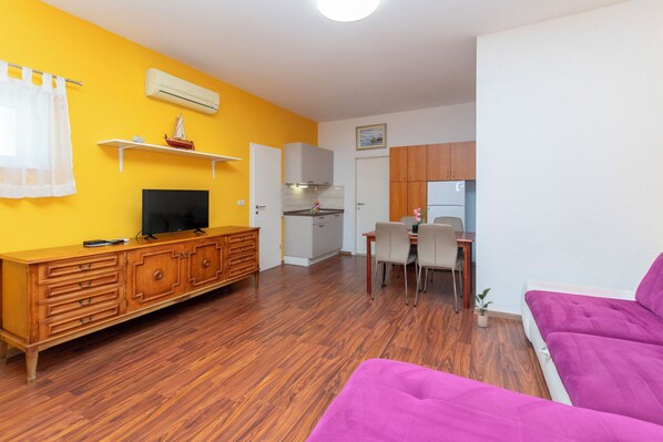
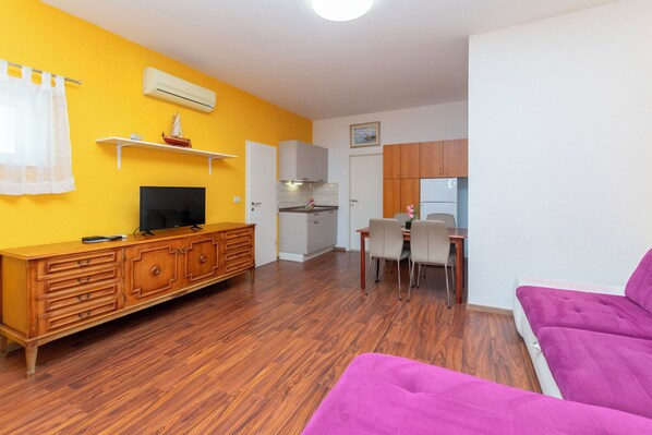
- potted plant (482, 307)
